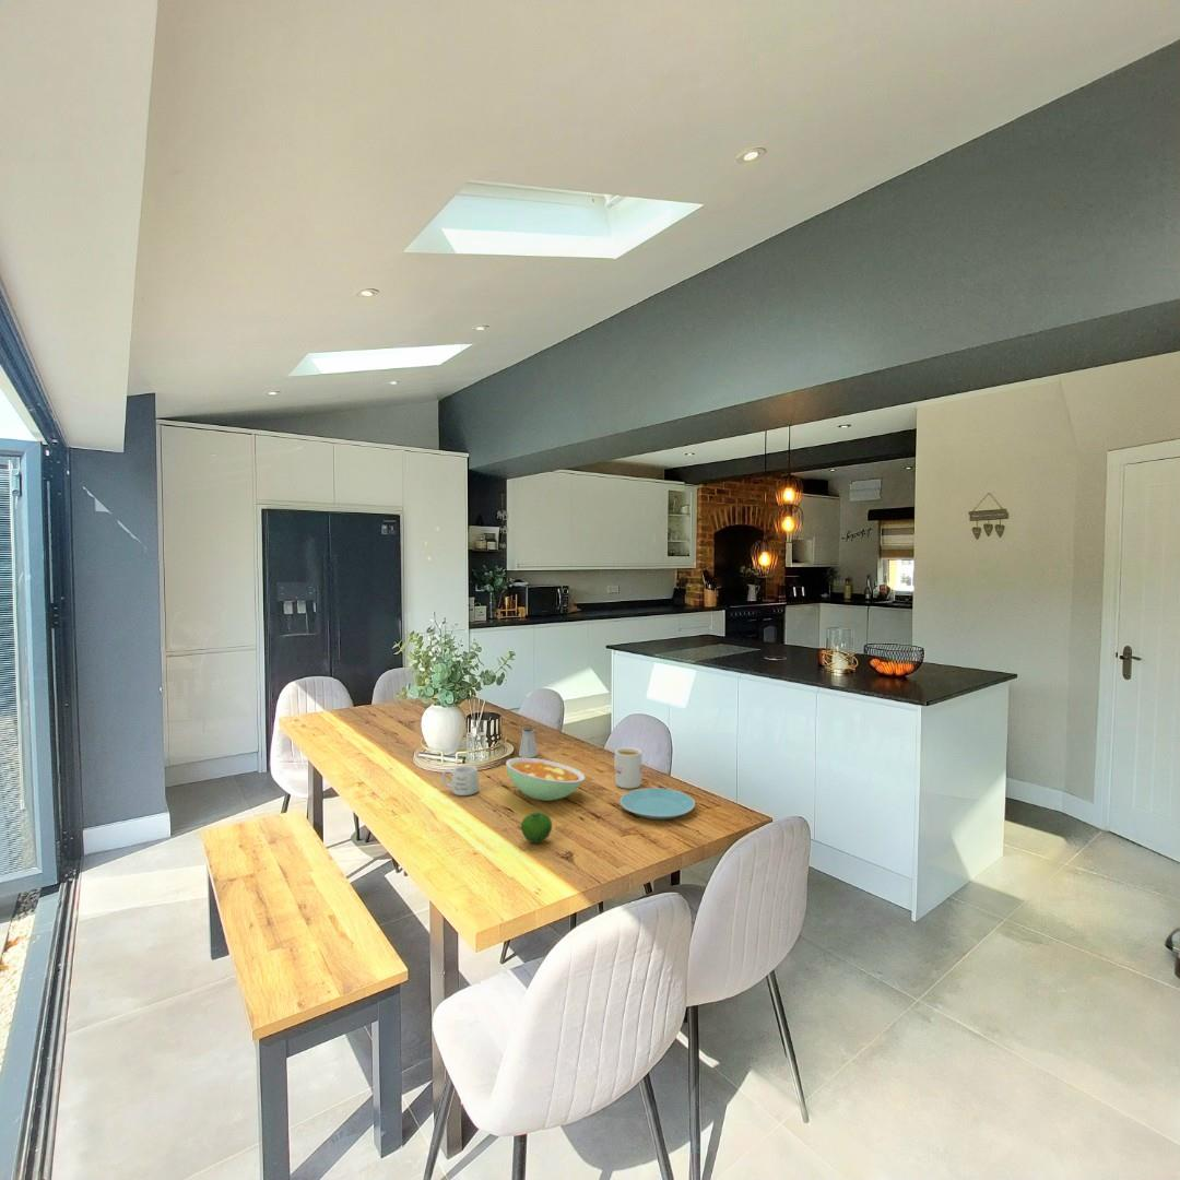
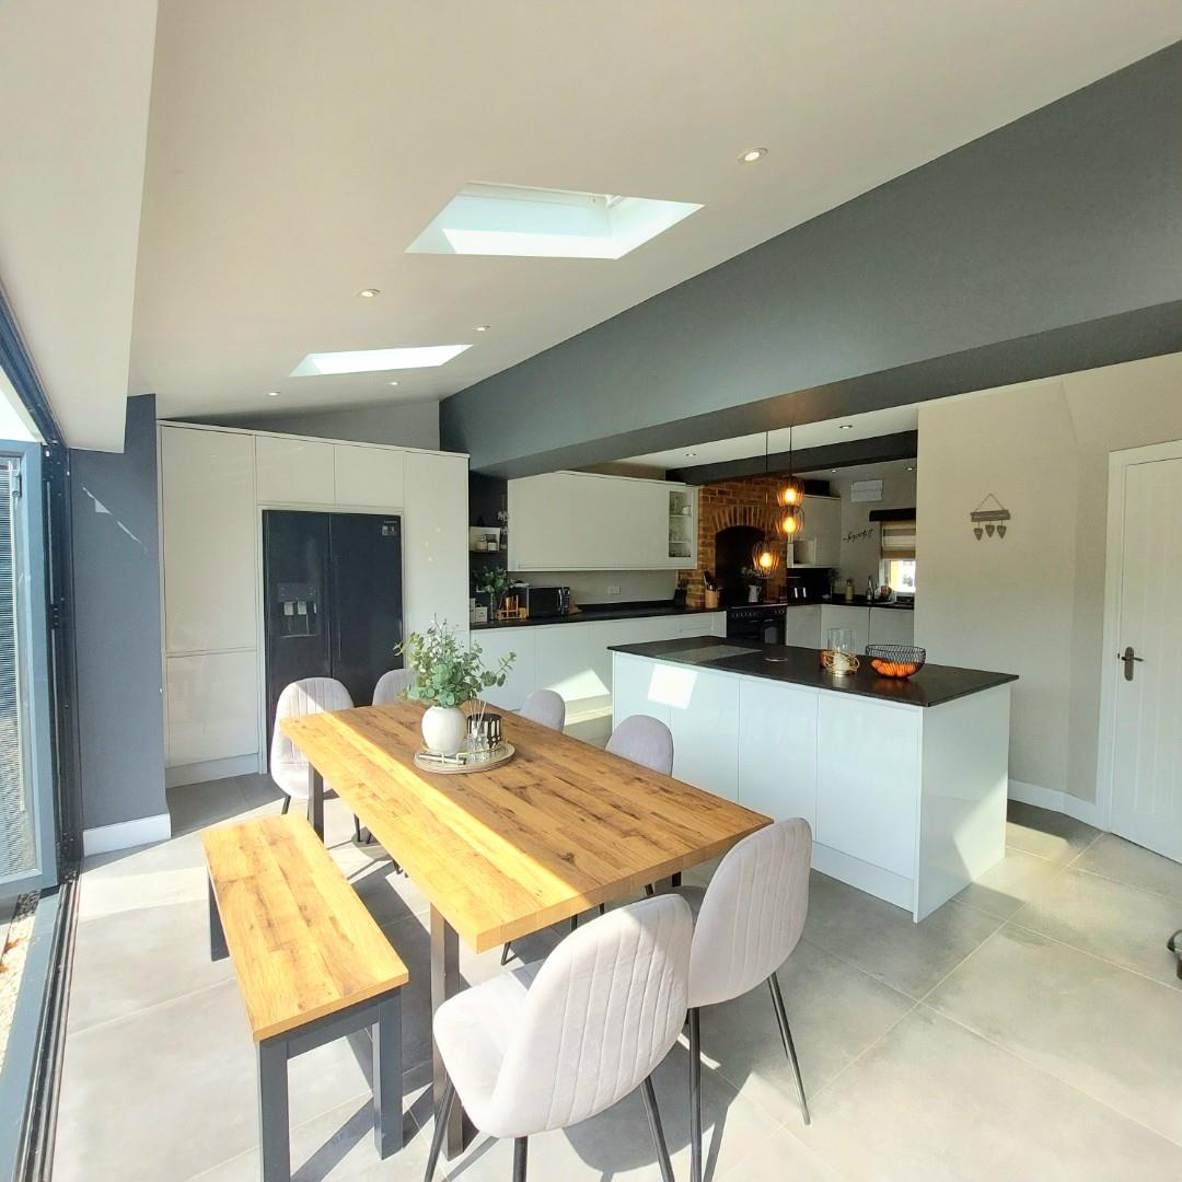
- mug (460, 779)
- saltshaker (528, 741)
- mug (625, 766)
- apple (536, 827)
- casserole (545, 779)
- plate (657, 804)
